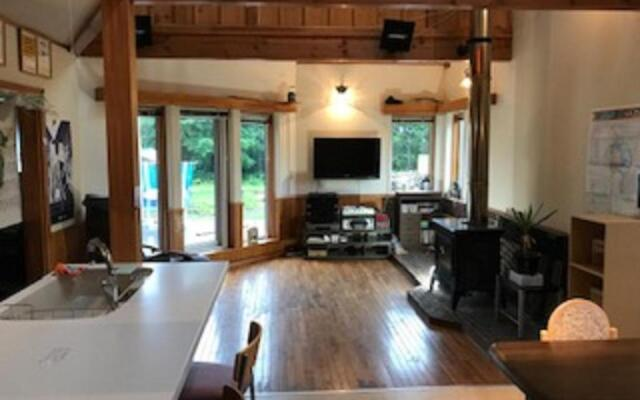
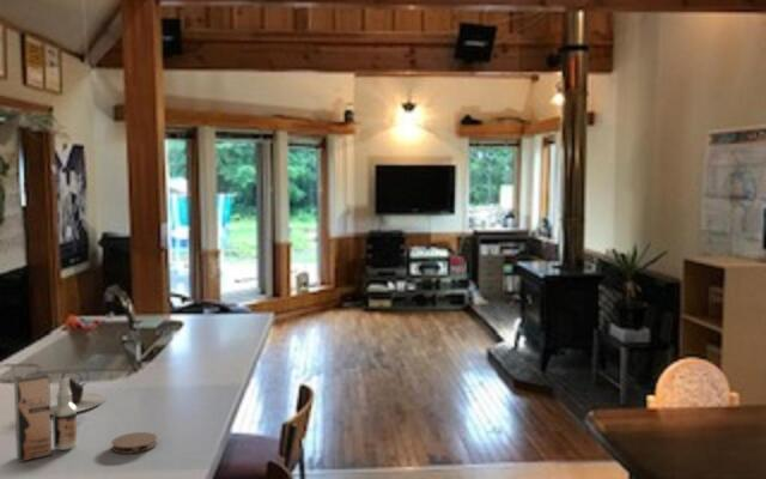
+ teapot (69, 388)
+ spray bottle (45, 413)
+ coaster (134, 442)
